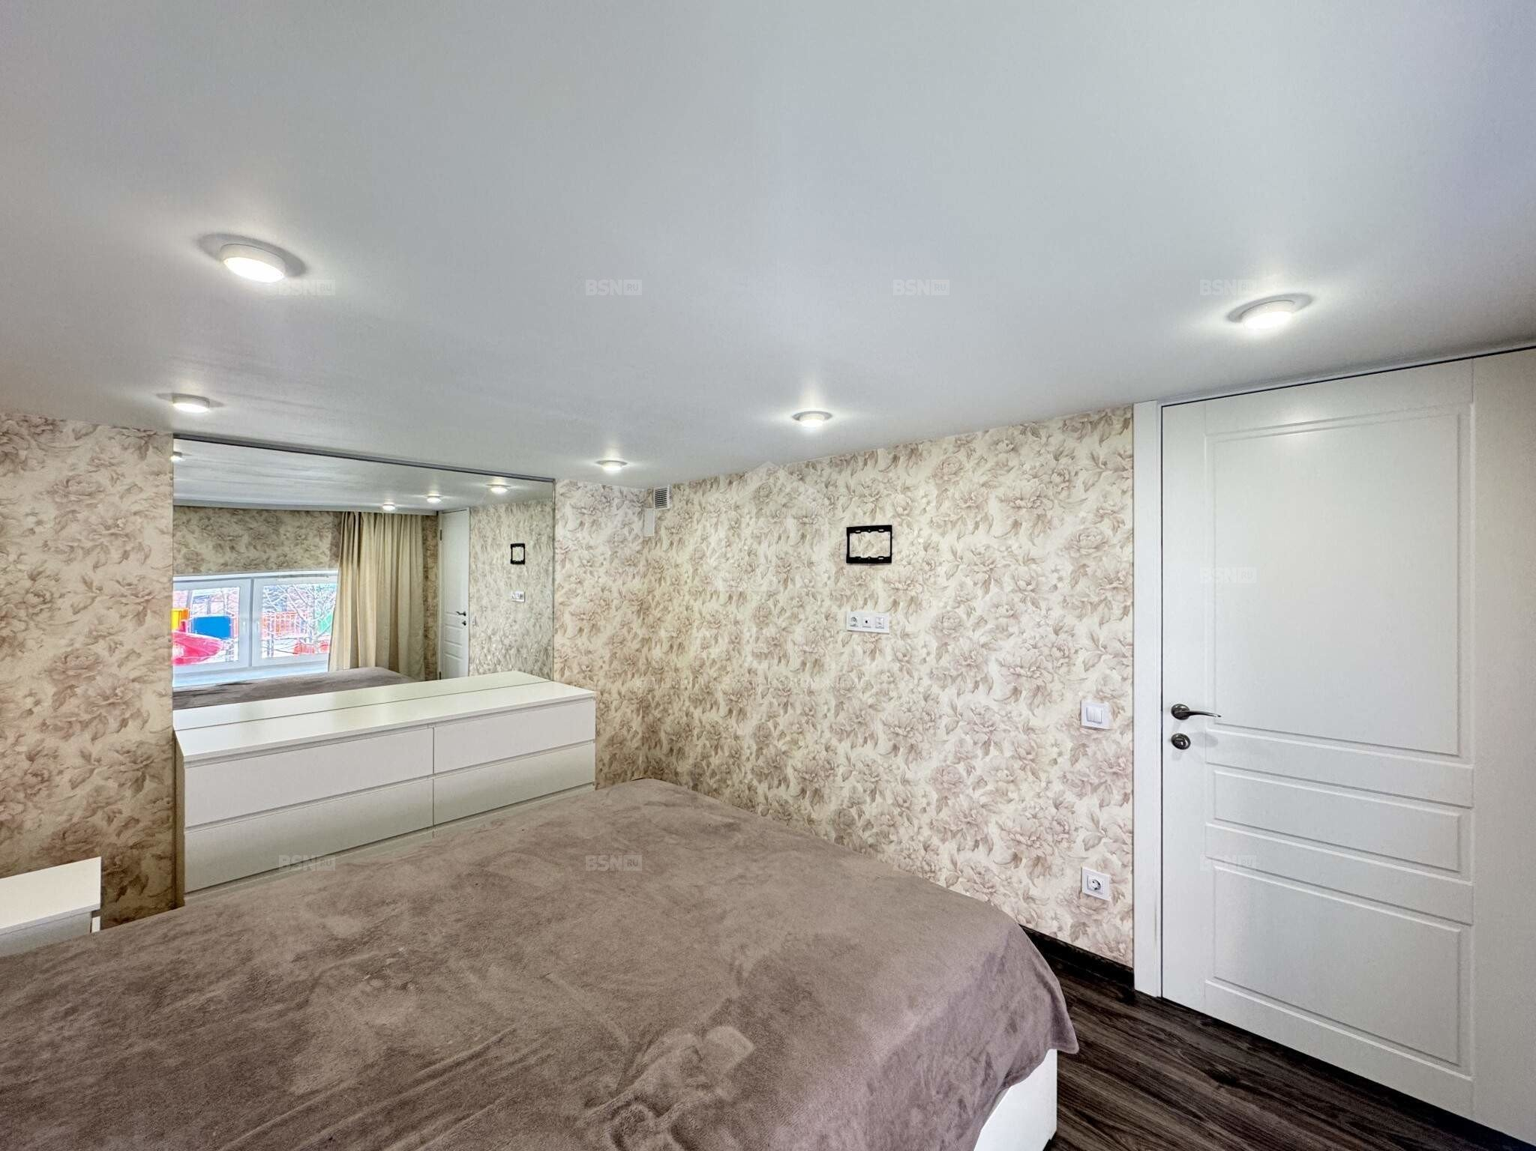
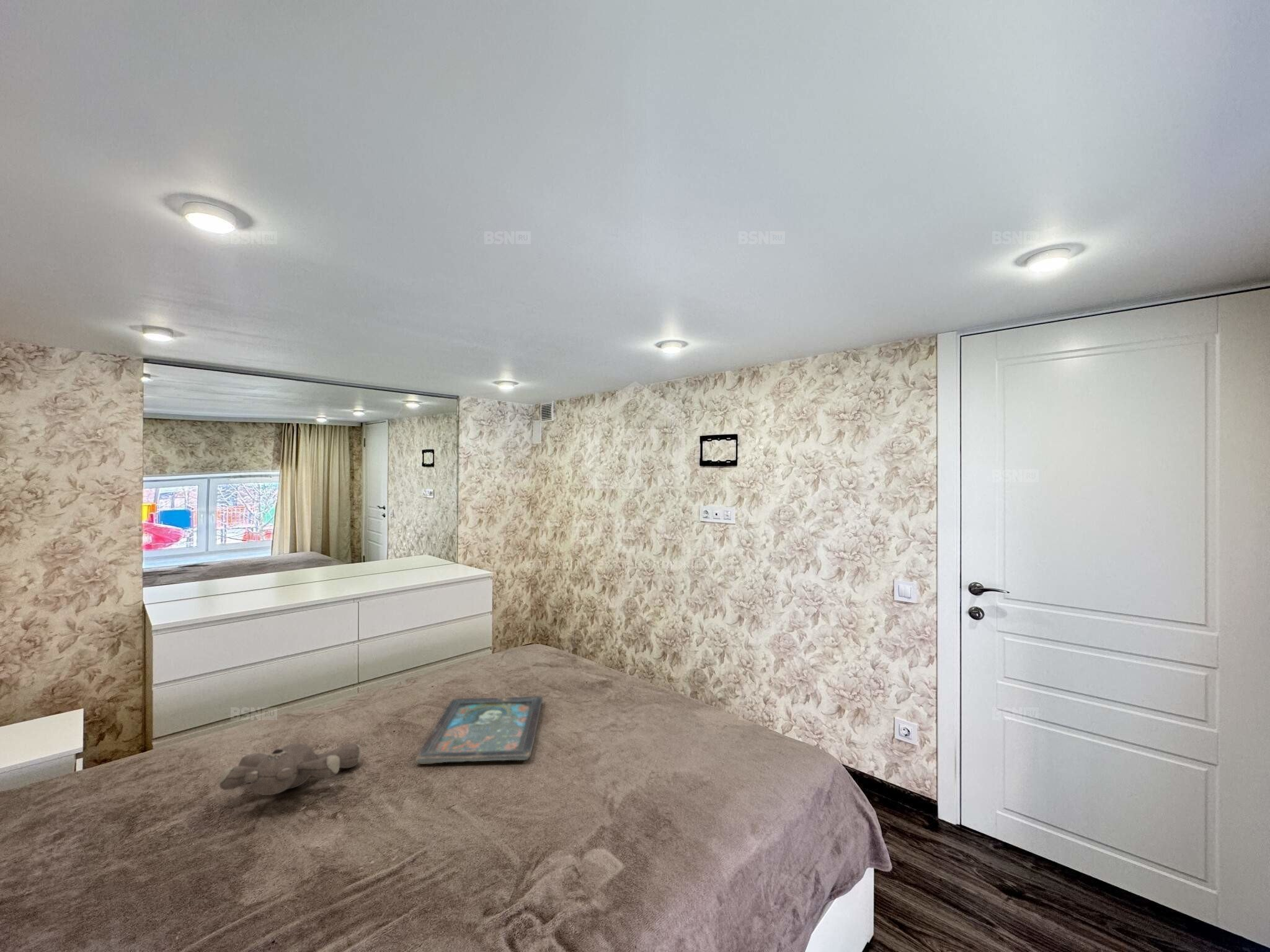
+ decorative tray (486, 726)
+ stuffed bear (288, 763)
